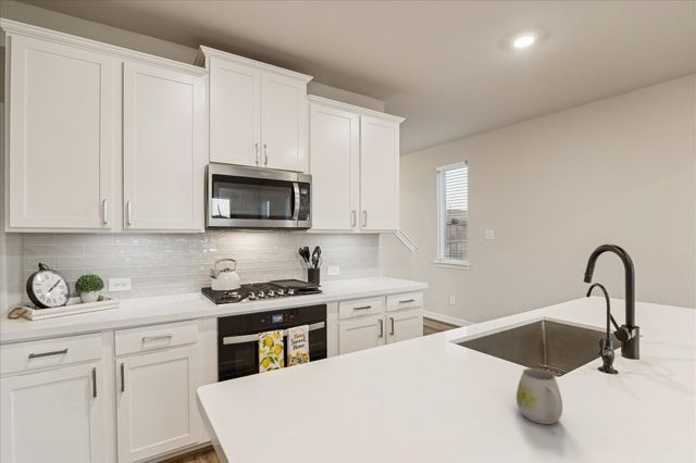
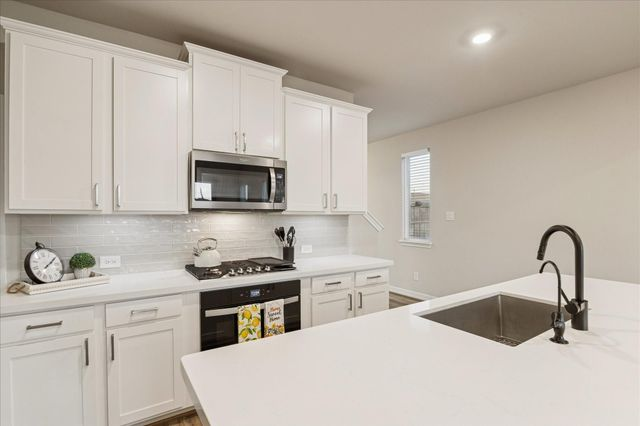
- mug (542, 397)
